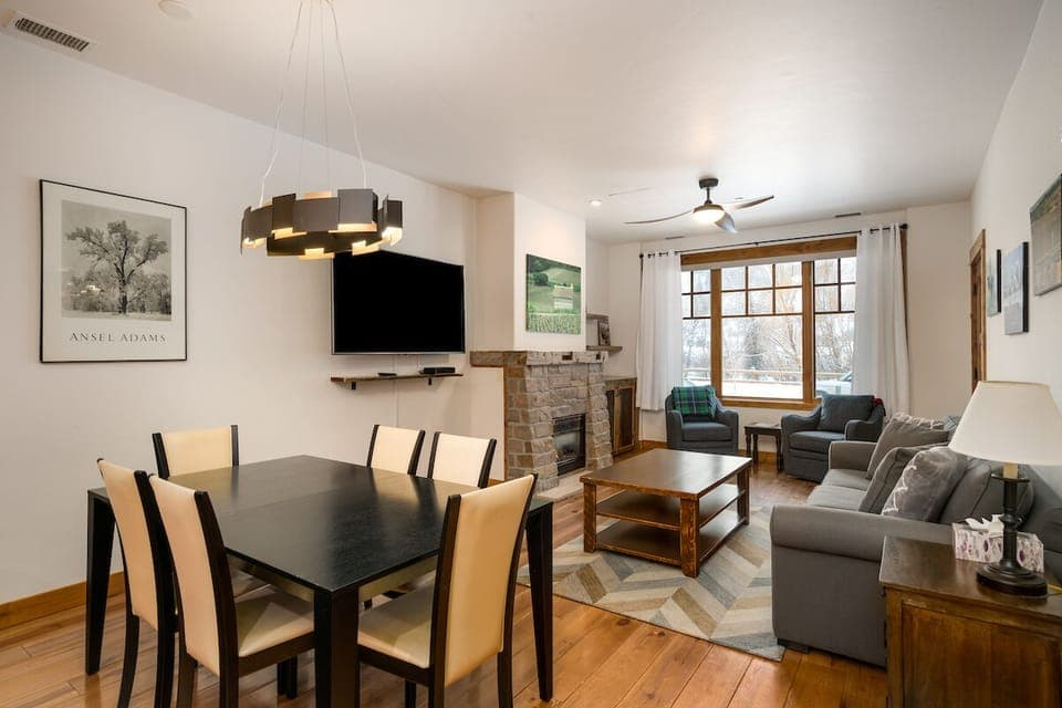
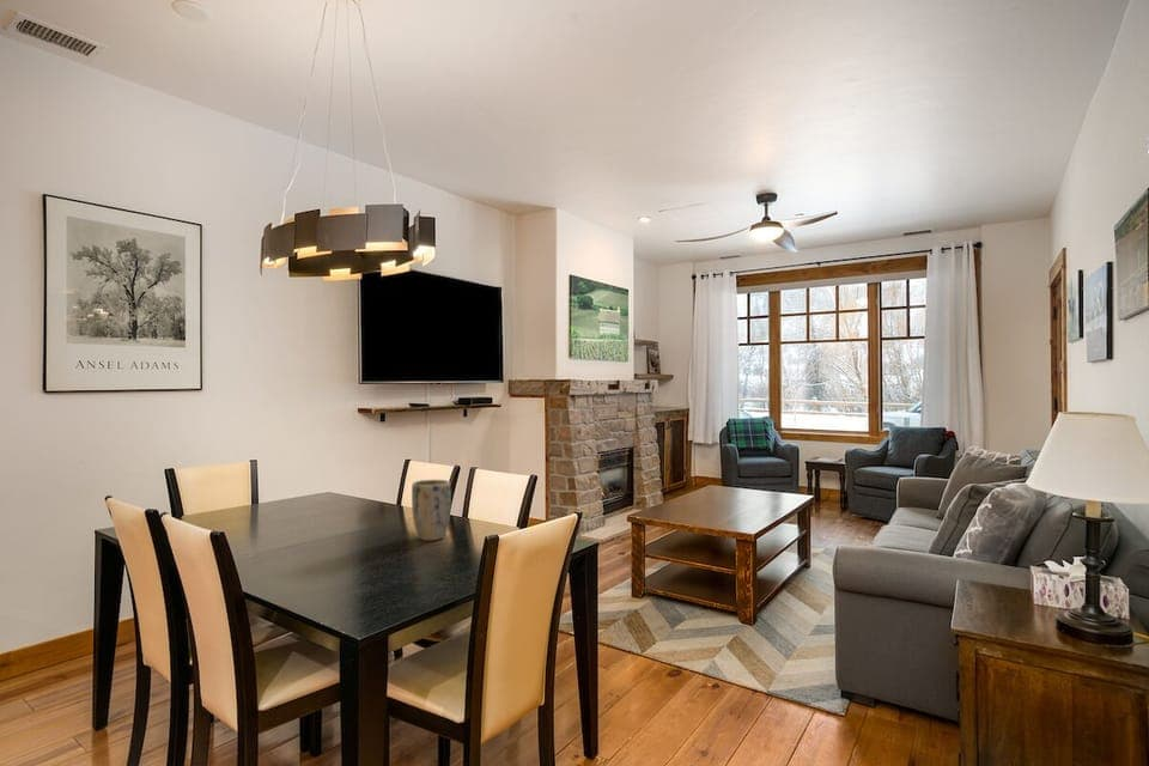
+ plant pot (431, 509)
